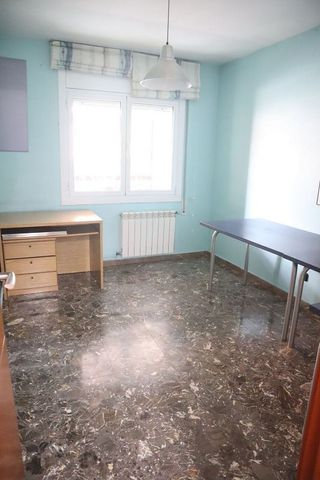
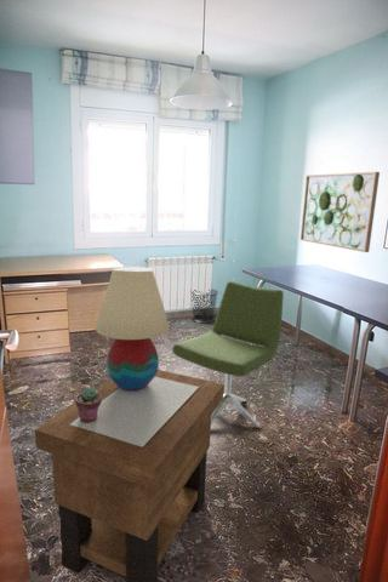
+ wall art (333, 210)
+ waste bin (204, 304)
+ potted succulent (89, 403)
+ side table (136, 467)
+ table lamp (132, 329)
+ chair (230, 354)
